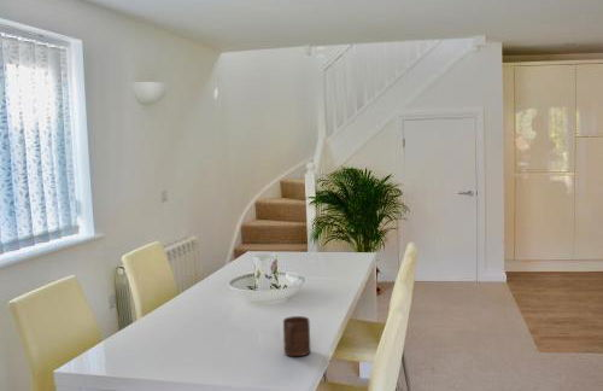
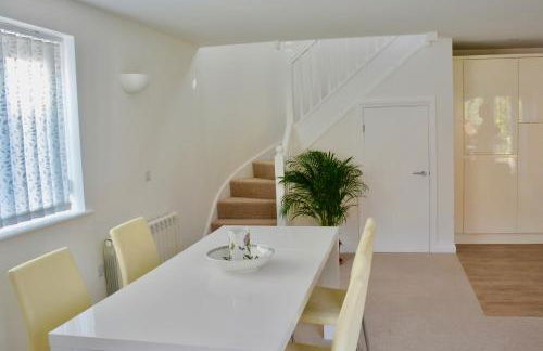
- cup (295, 337)
